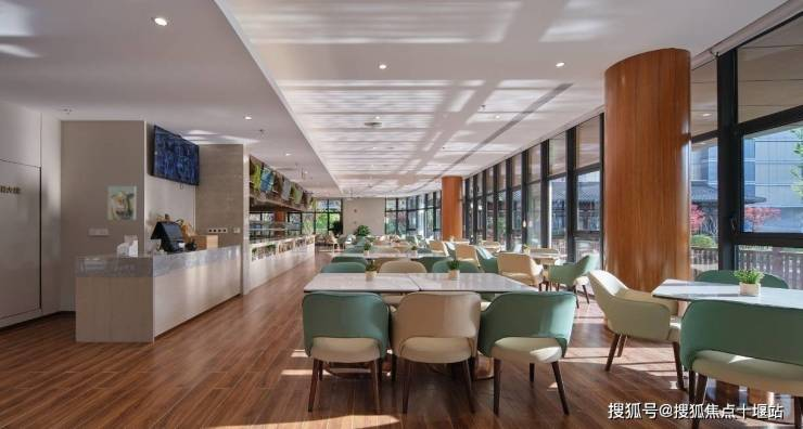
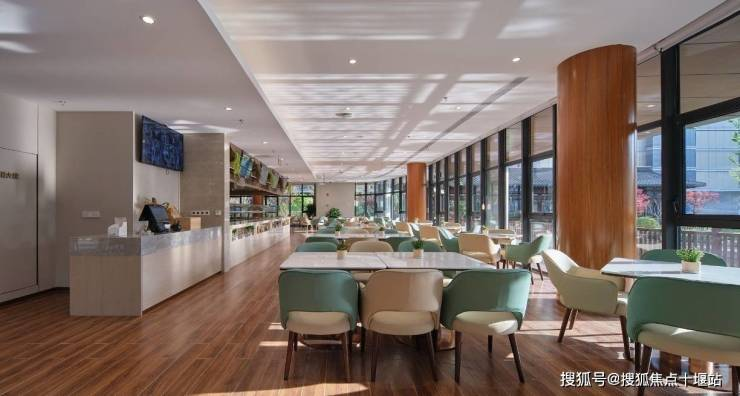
- wall art (122, 203)
